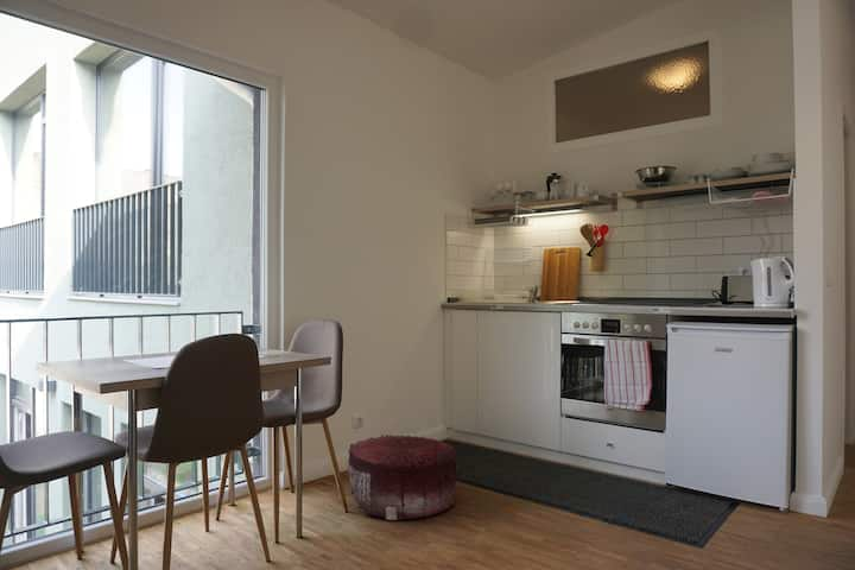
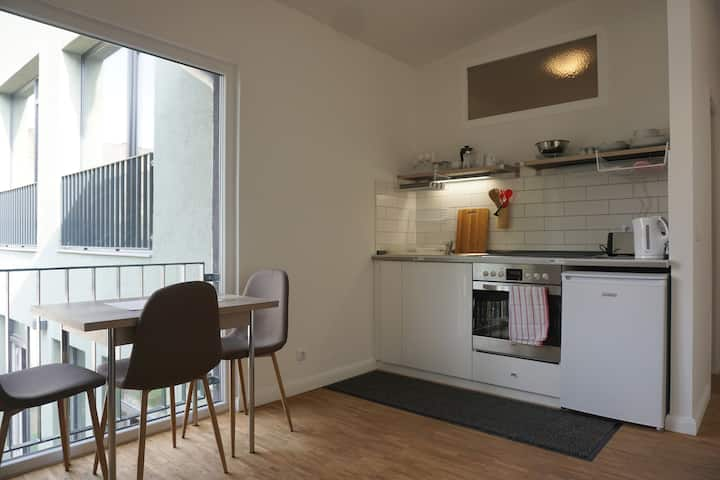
- pouf (401, 470)
